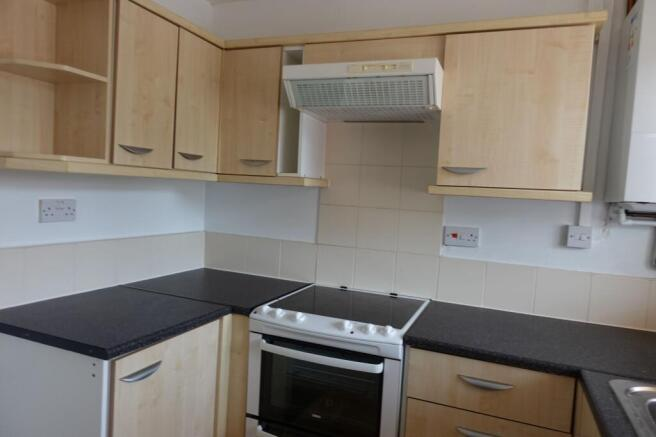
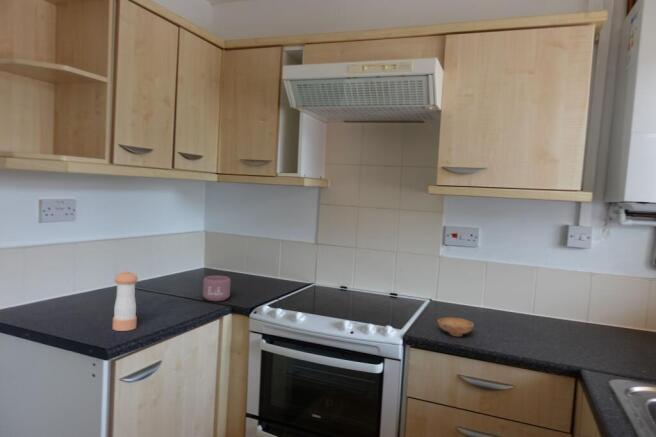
+ pepper shaker (125, 299)
+ mug (217, 288)
+ bowl (455, 327)
